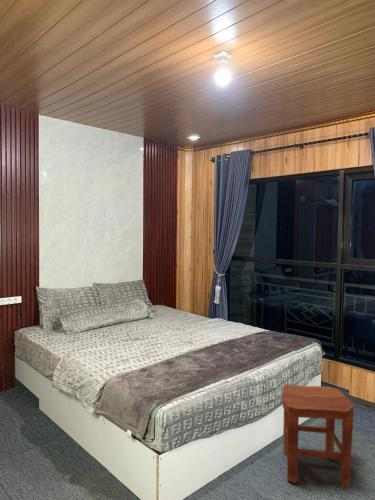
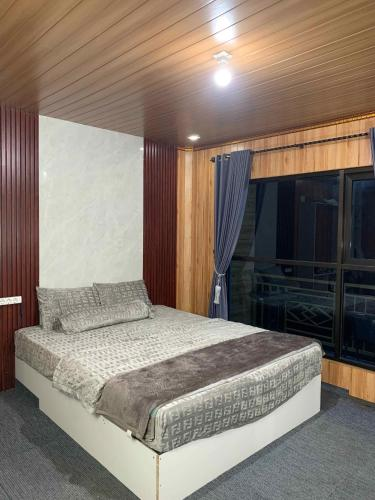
- stool (314, 431)
